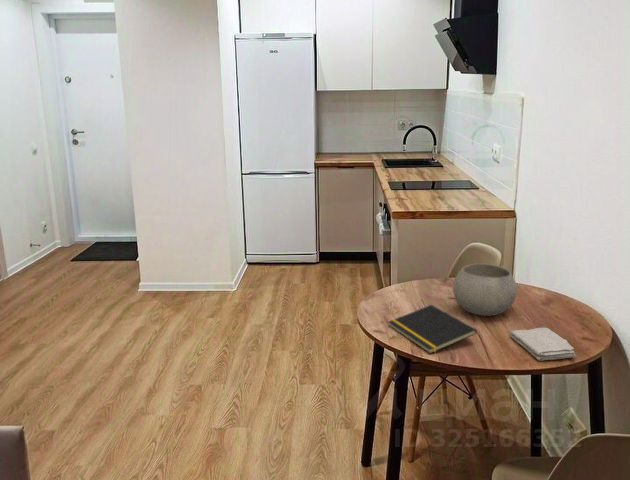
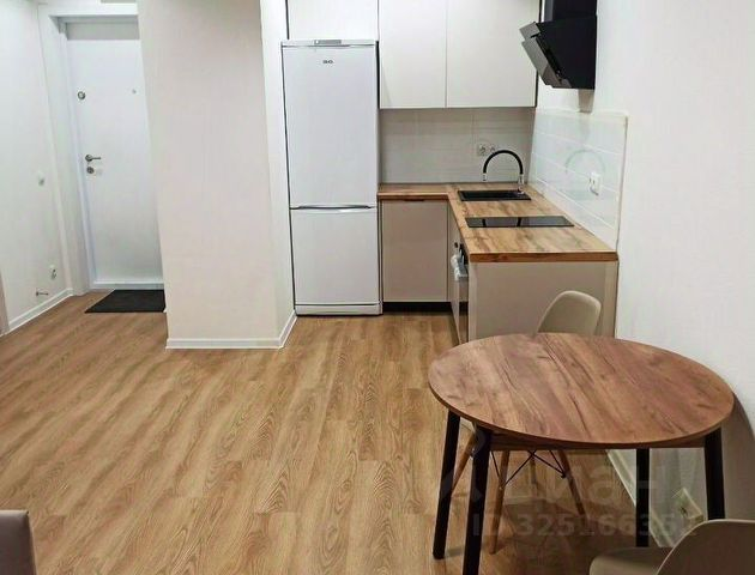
- washcloth (541, 342)
- bowl (484, 291)
- notepad (430, 327)
